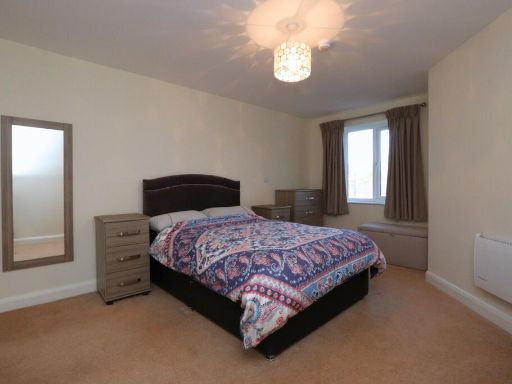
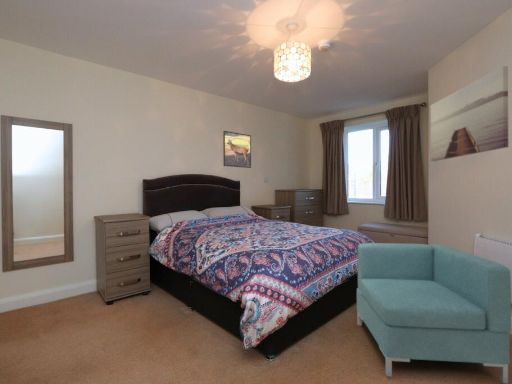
+ chair (419, 300)
+ wall art (462, 122)
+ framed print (237, 150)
